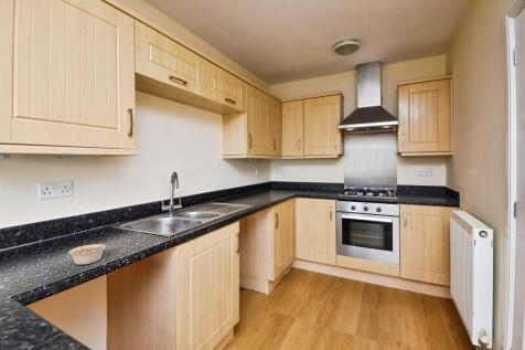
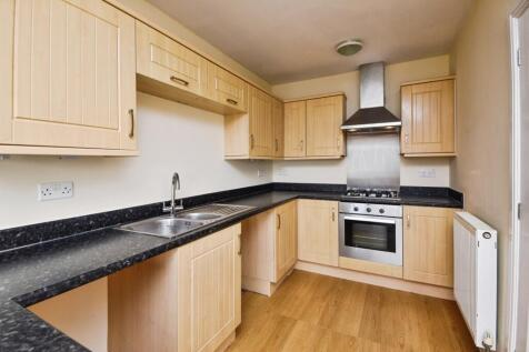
- legume (88, 253)
